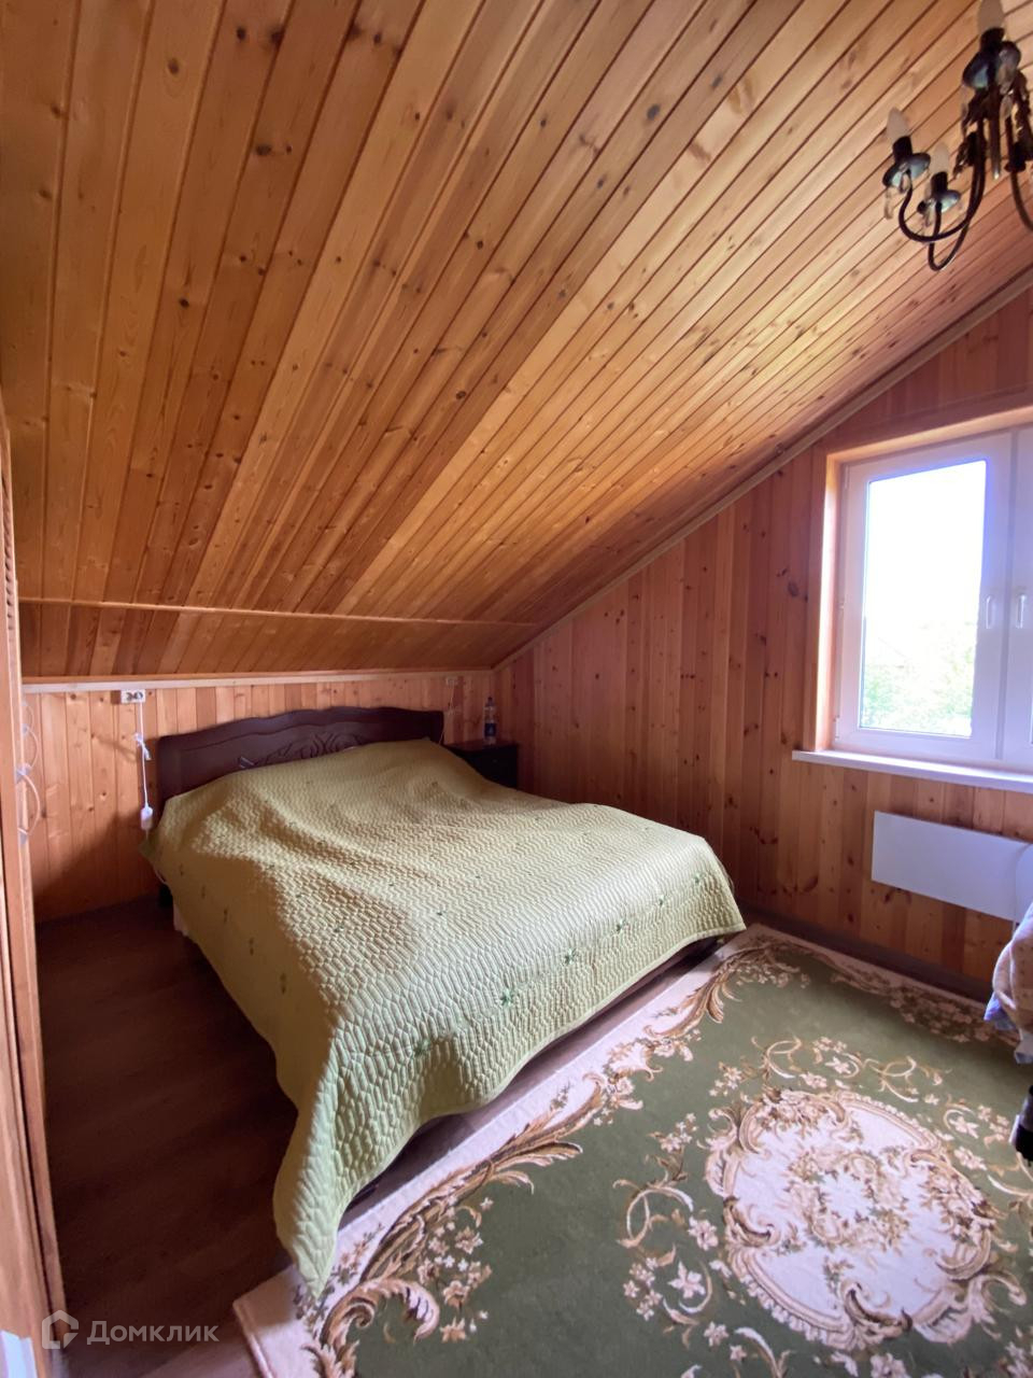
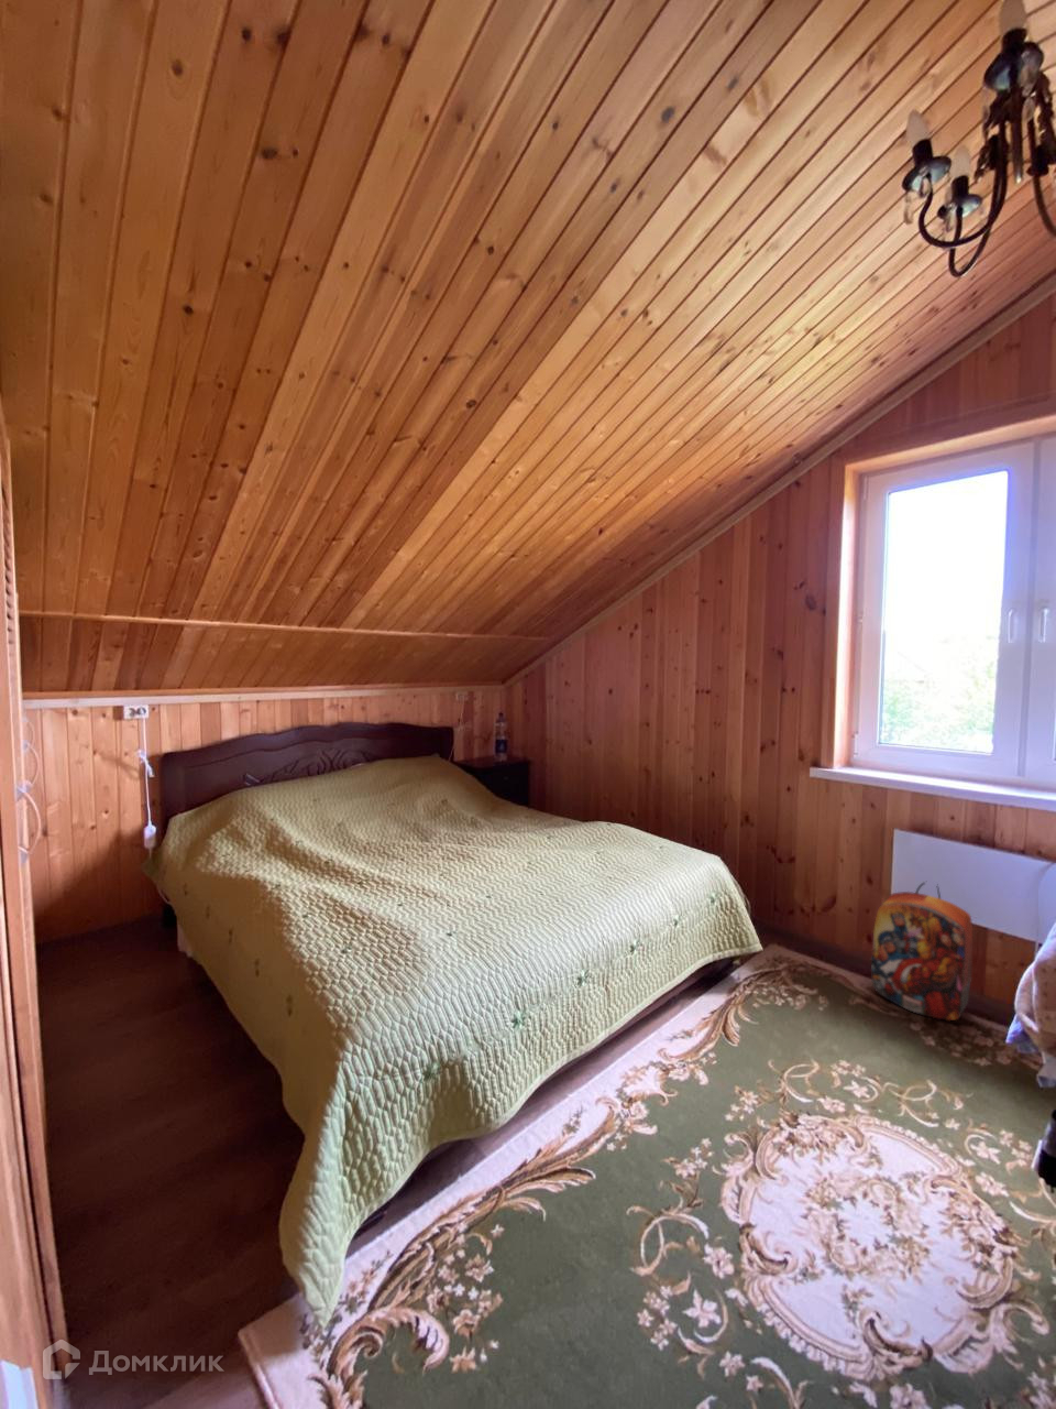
+ backpack (922, 945)
